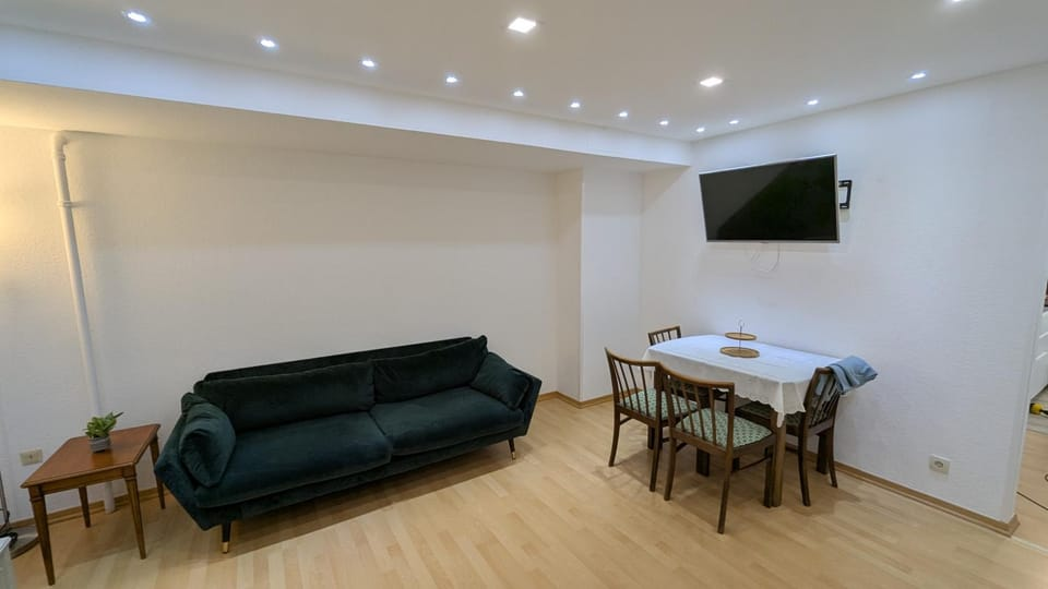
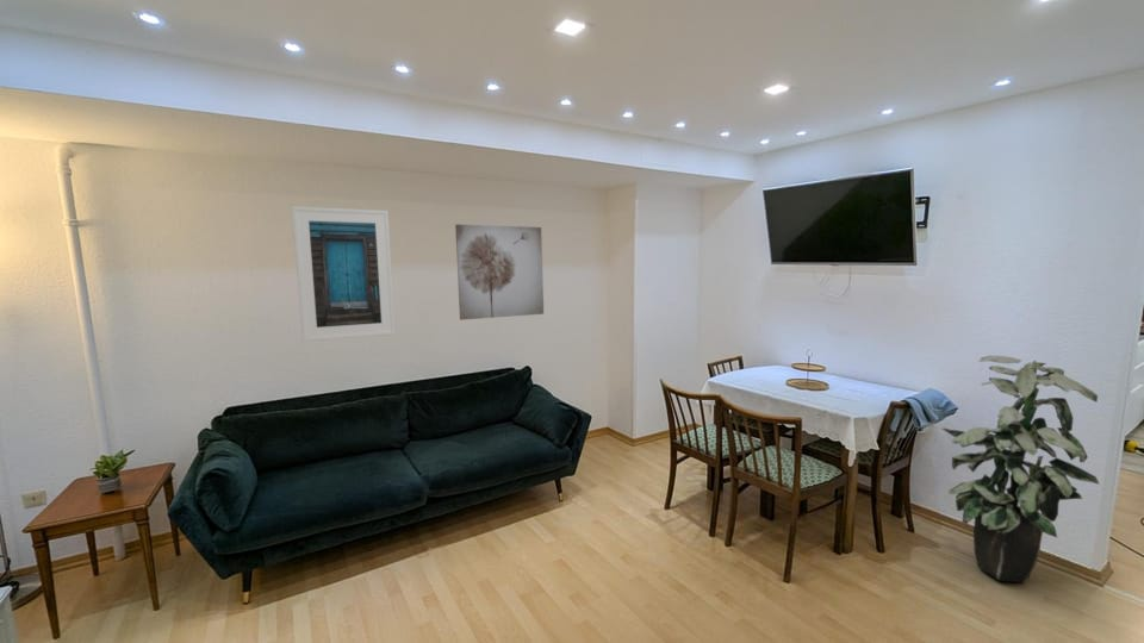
+ indoor plant (1009, 466)
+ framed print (346, 274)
+ wall art (502, 271)
